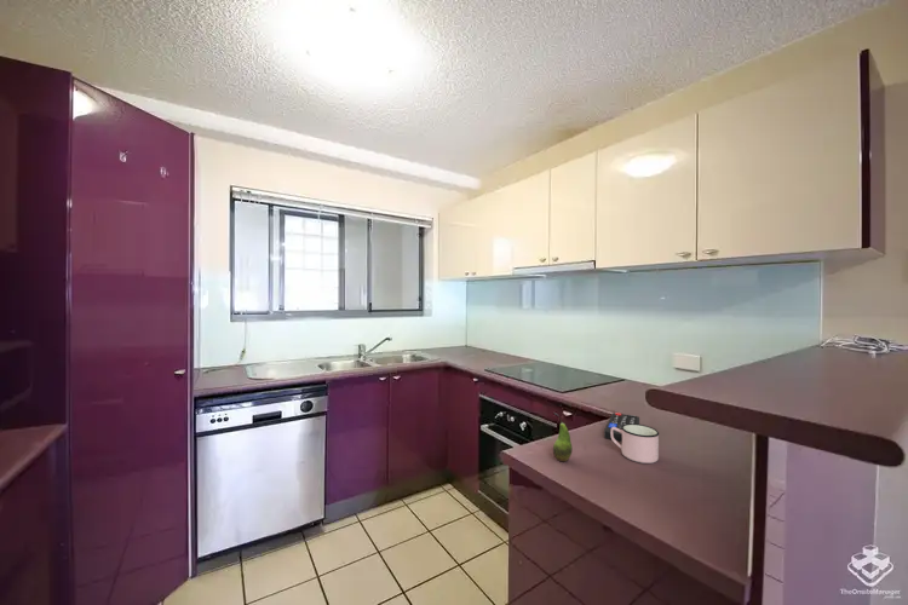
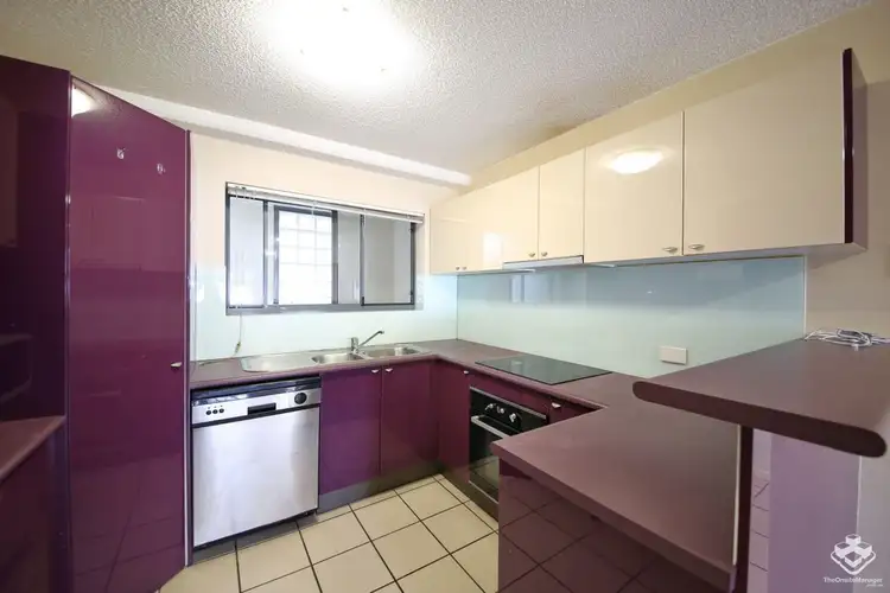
- remote control (622, 425)
- fruit (562, 437)
- mug (633, 442)
